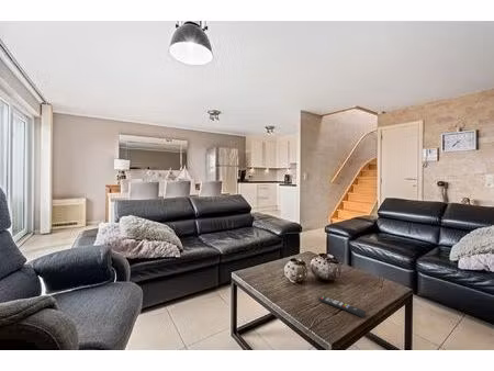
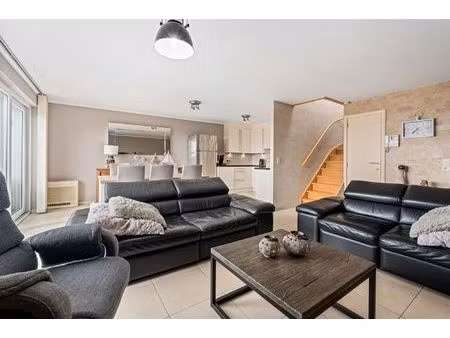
- remote control (340, 305)
